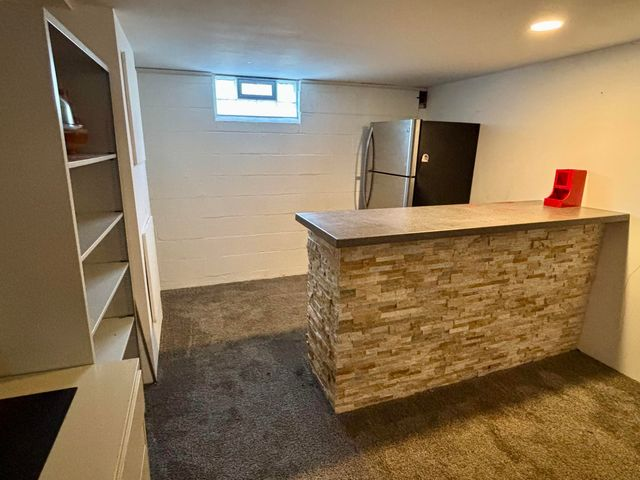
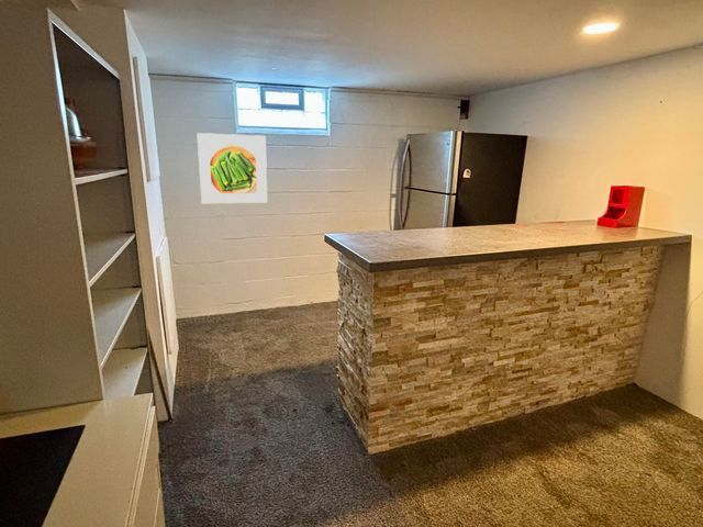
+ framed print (233, 169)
